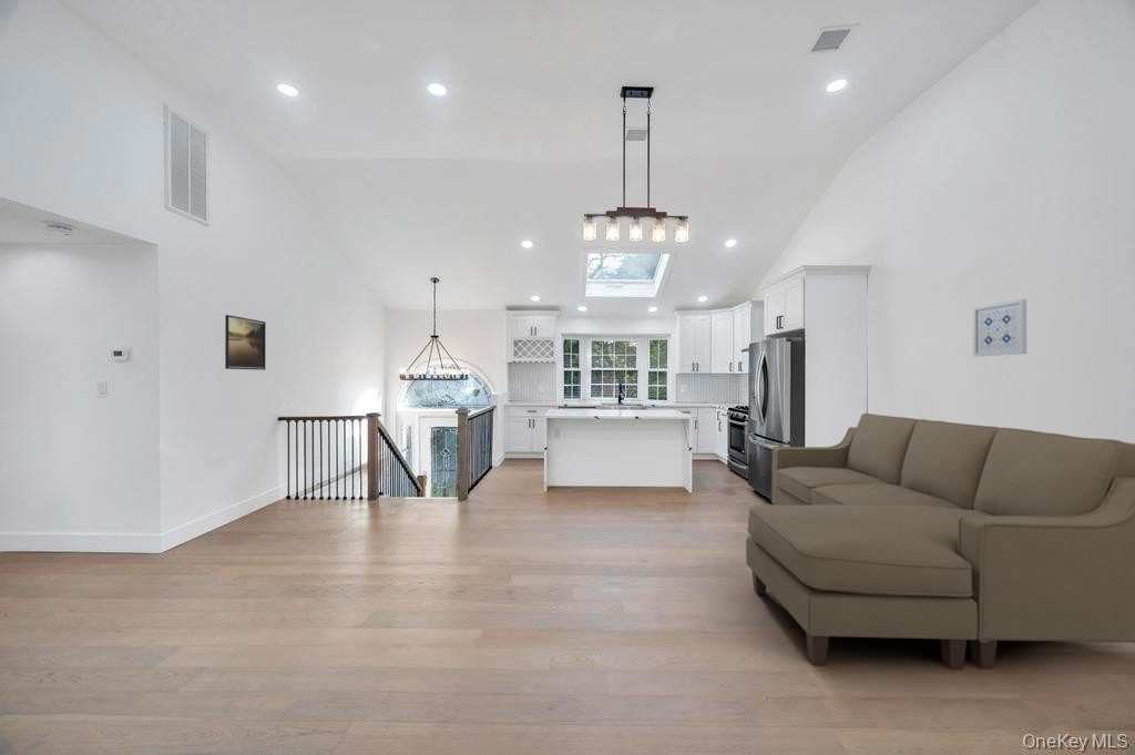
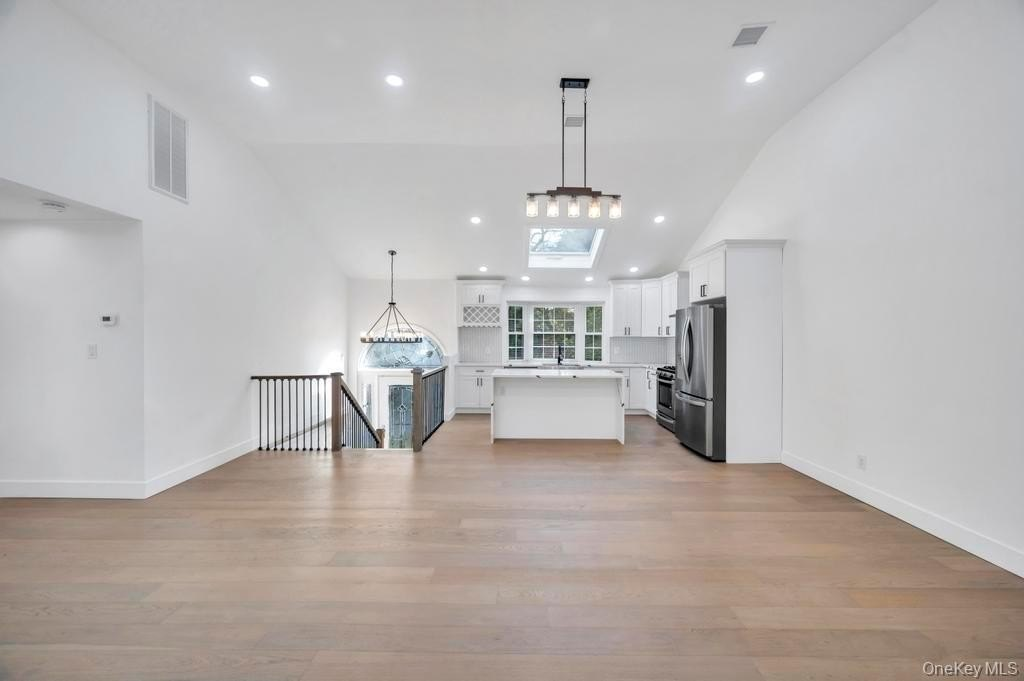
- sofa (855, 494)
- wall art (998, 329)
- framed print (246, 344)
